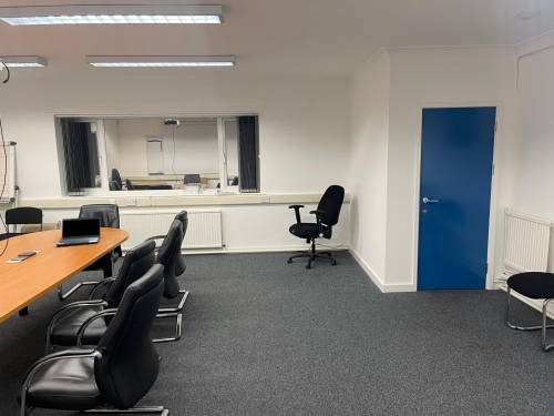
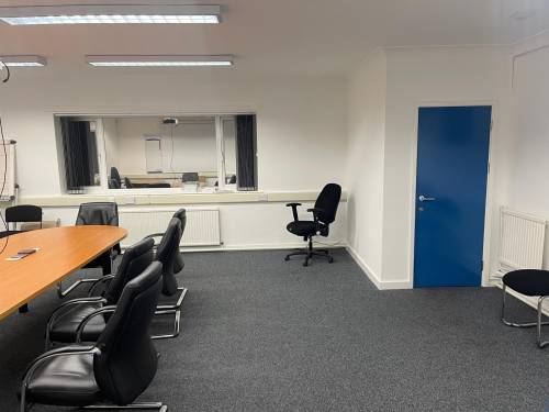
- laptop computer (79, 230)
